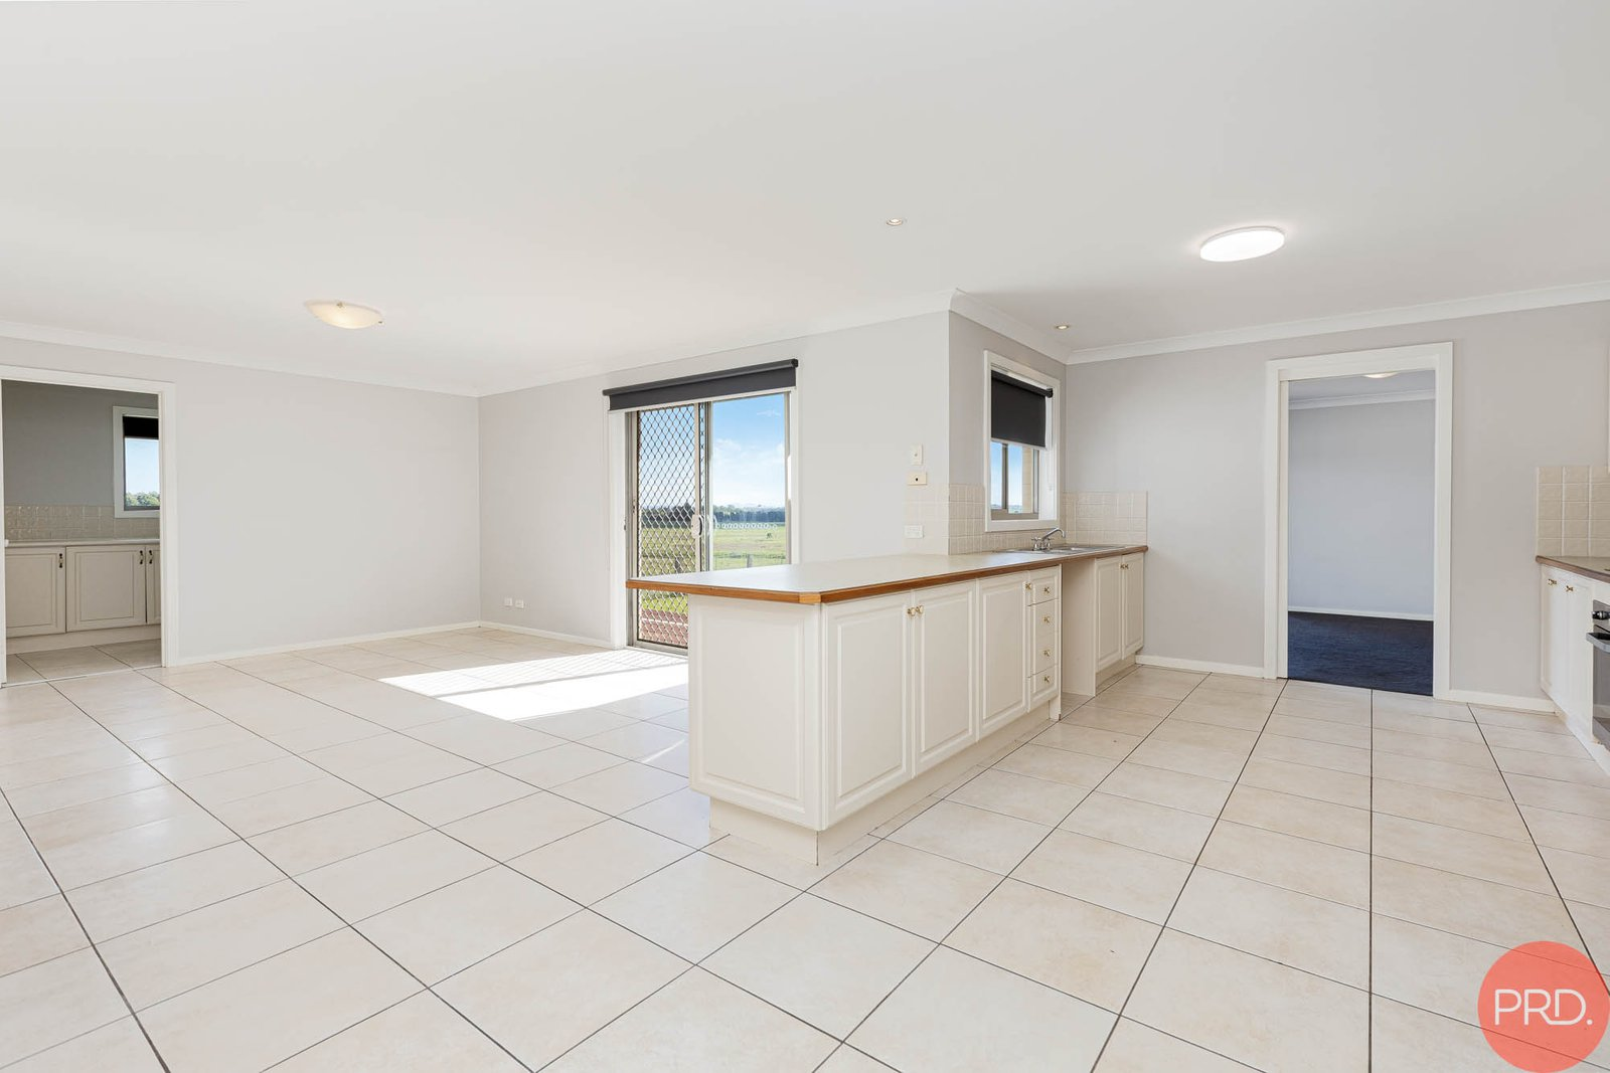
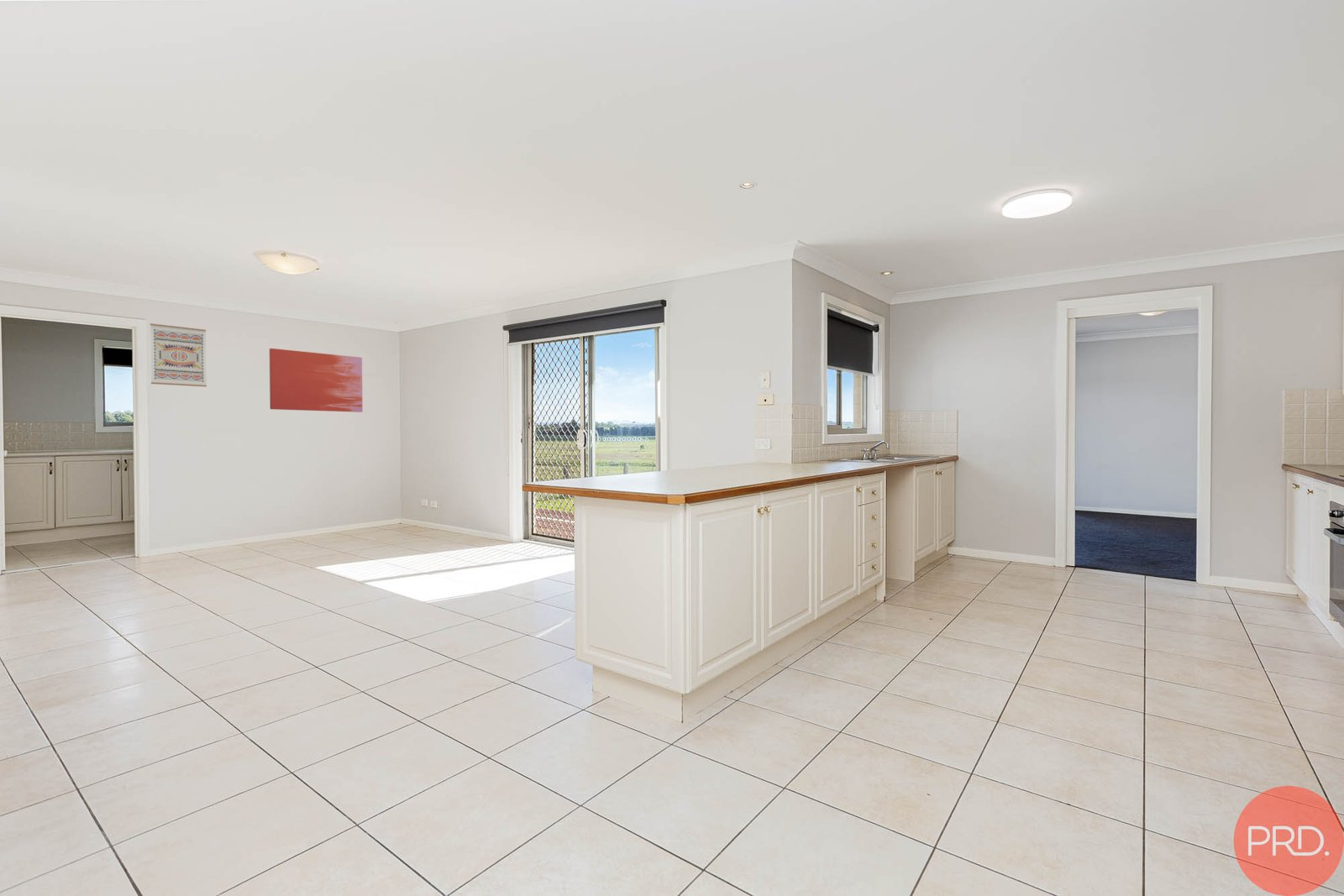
+ wall art (318, 381)
+ wall art (179, 356)
